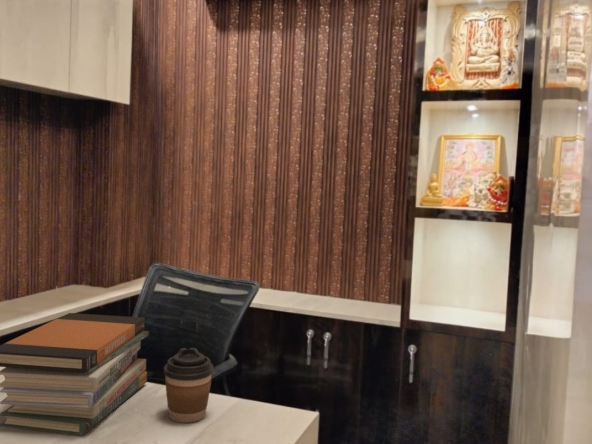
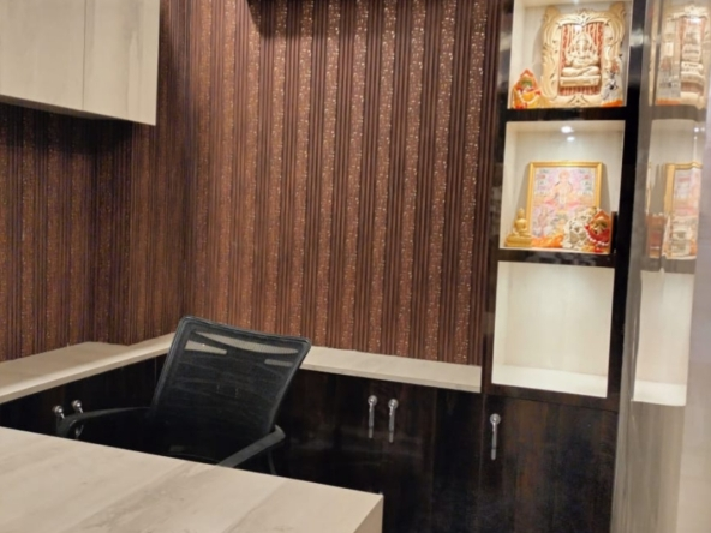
- coffee cup (188, 383)
- book stack (77, 367)
